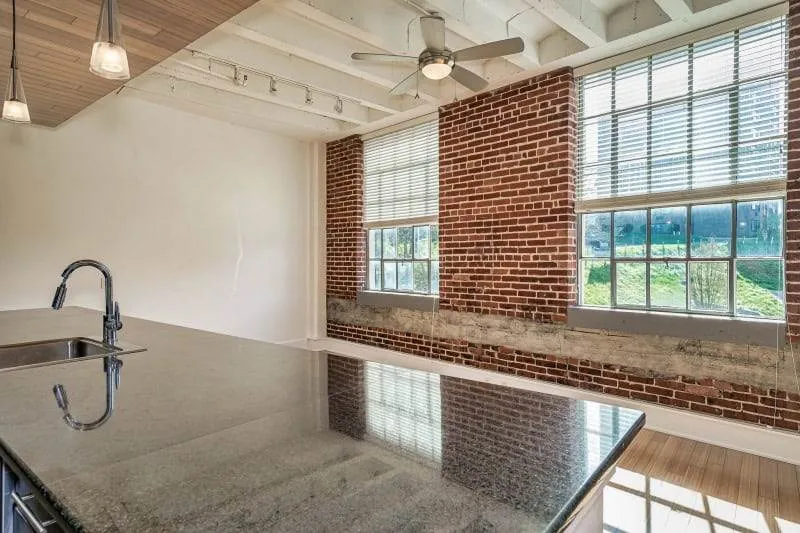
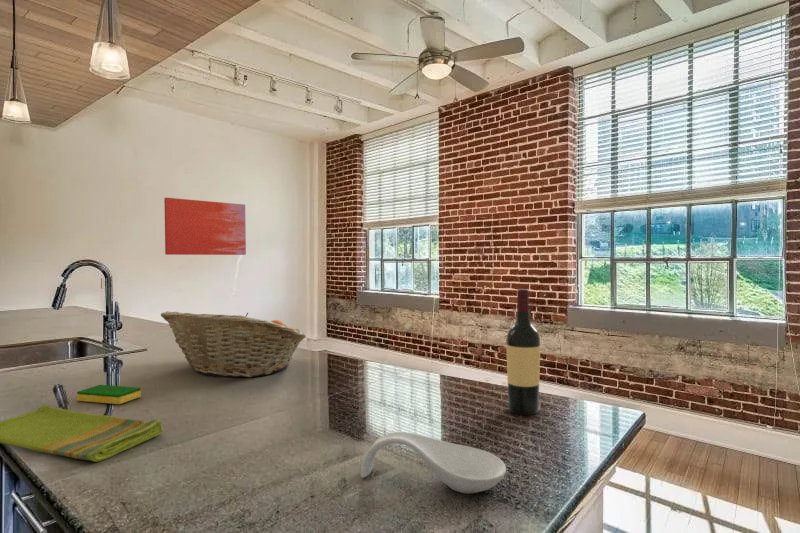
+ dish sponge (109, 394)
+ wall art (207, 228)
+ spoon rest (432, 459)
+ fruit basket (235, 337)
+ wine bottle (523, 350)
+ dish towel (67, 429)
